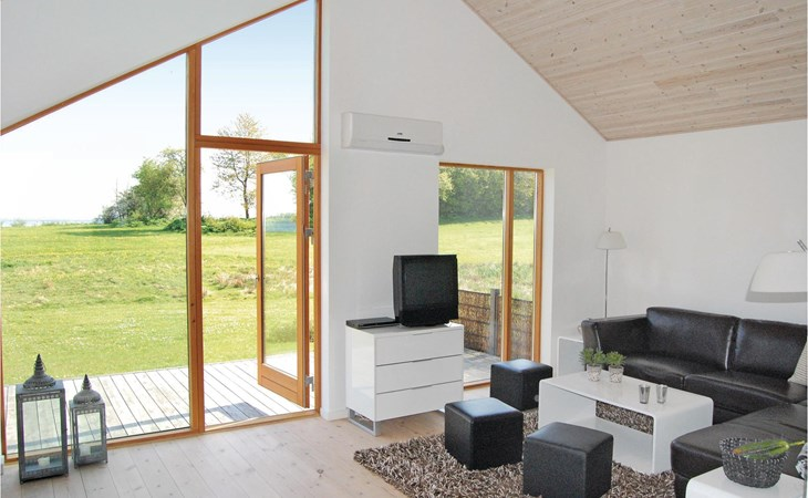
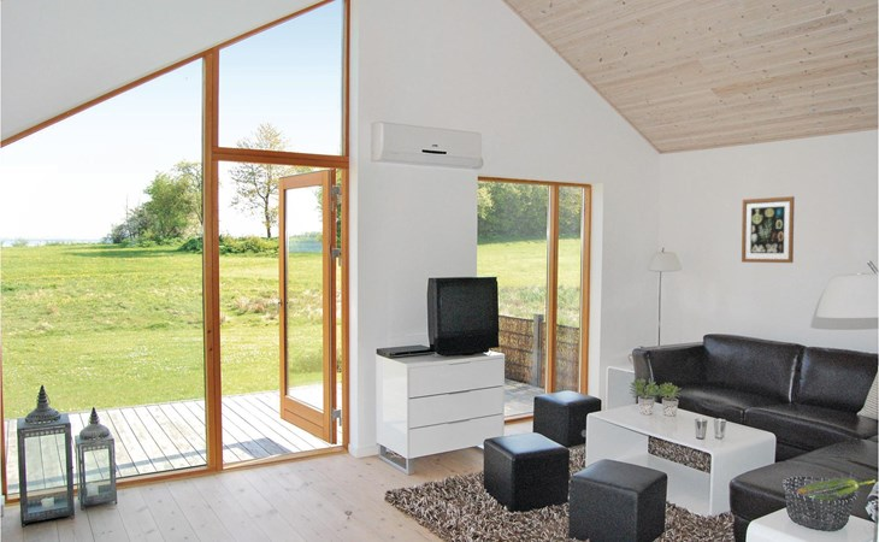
+ wall art (767, 230)
